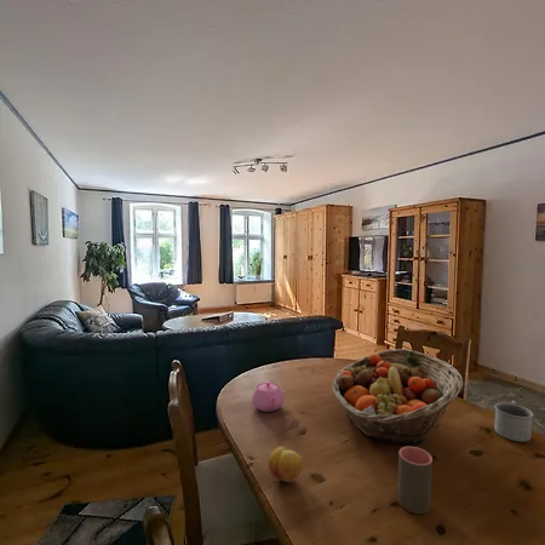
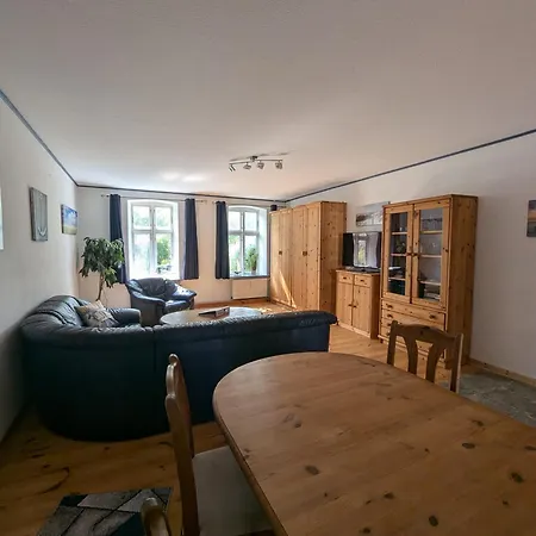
- teapot (268, 395)
- mug (512, 419)
- fruit basket (391, 389)
- fruit (285, 464)
- cup (414, 478)
